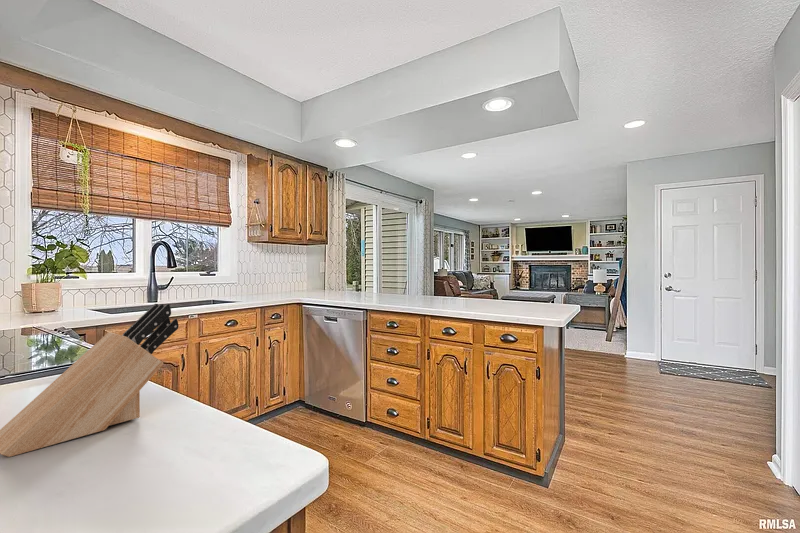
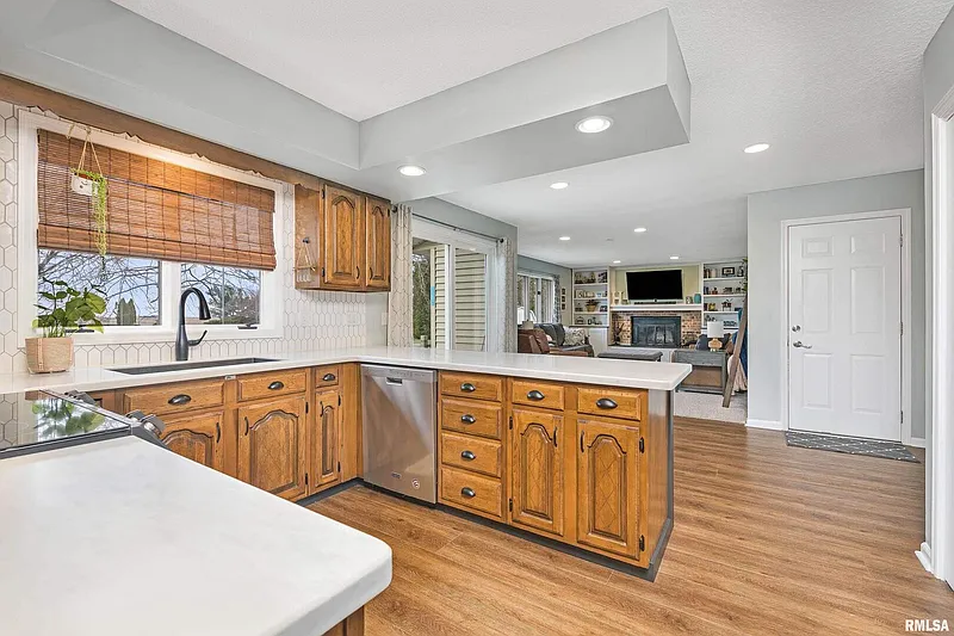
- knife block (98, 365)
